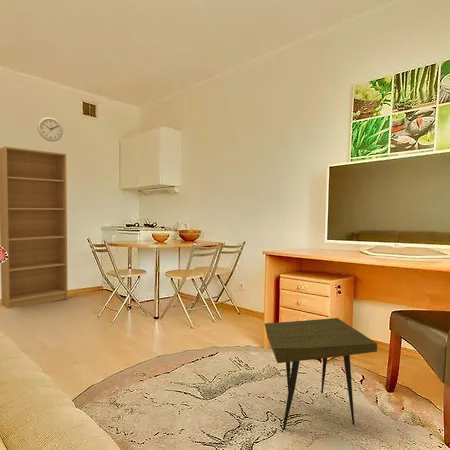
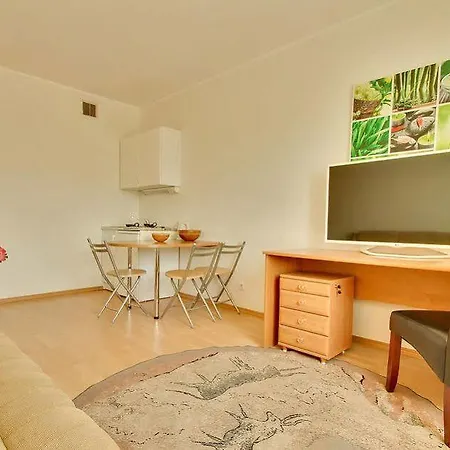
- wall clock (50, 129)
- bookshelf (34, 227)
- side table (322, 371)
